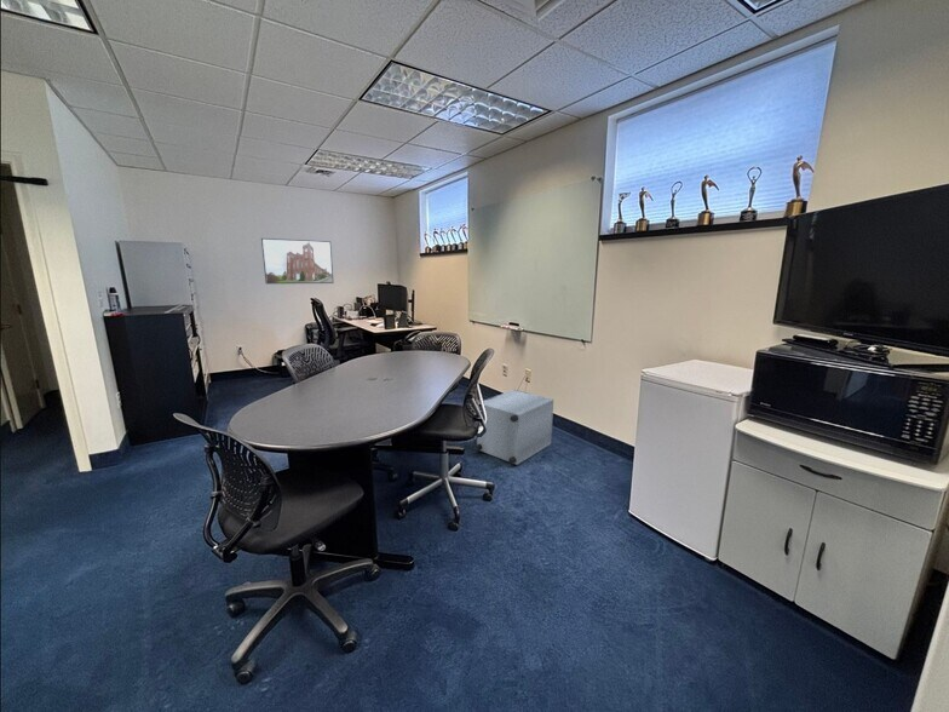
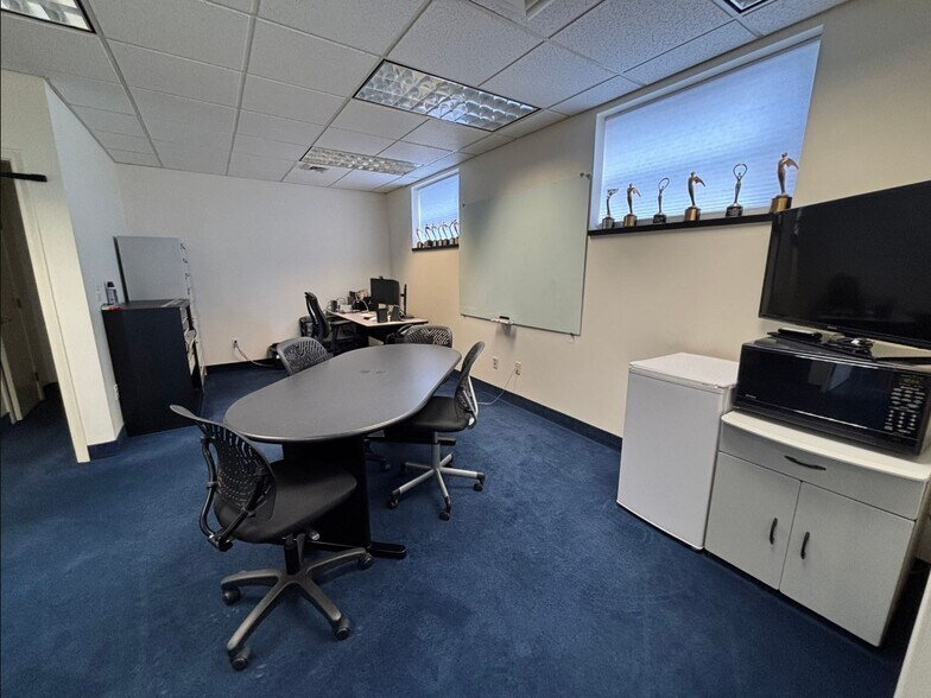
- safe (508, 423)
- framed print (299, 262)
